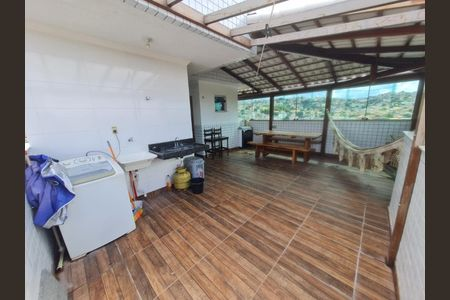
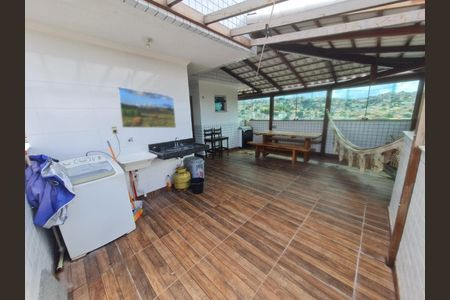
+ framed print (150, 110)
